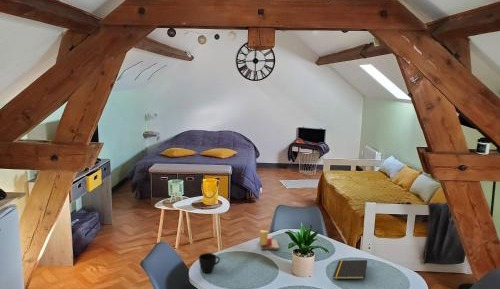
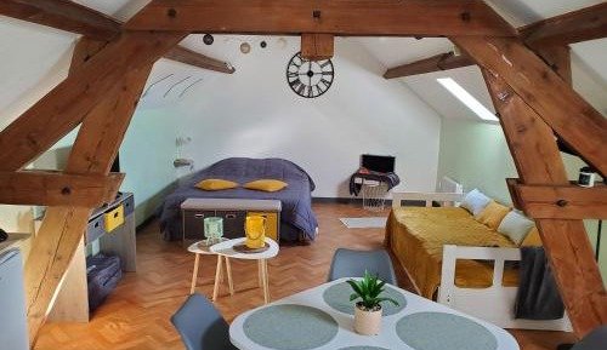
- candle (268, 238)
- cup (208, 263)
- notepad (350, 269)
